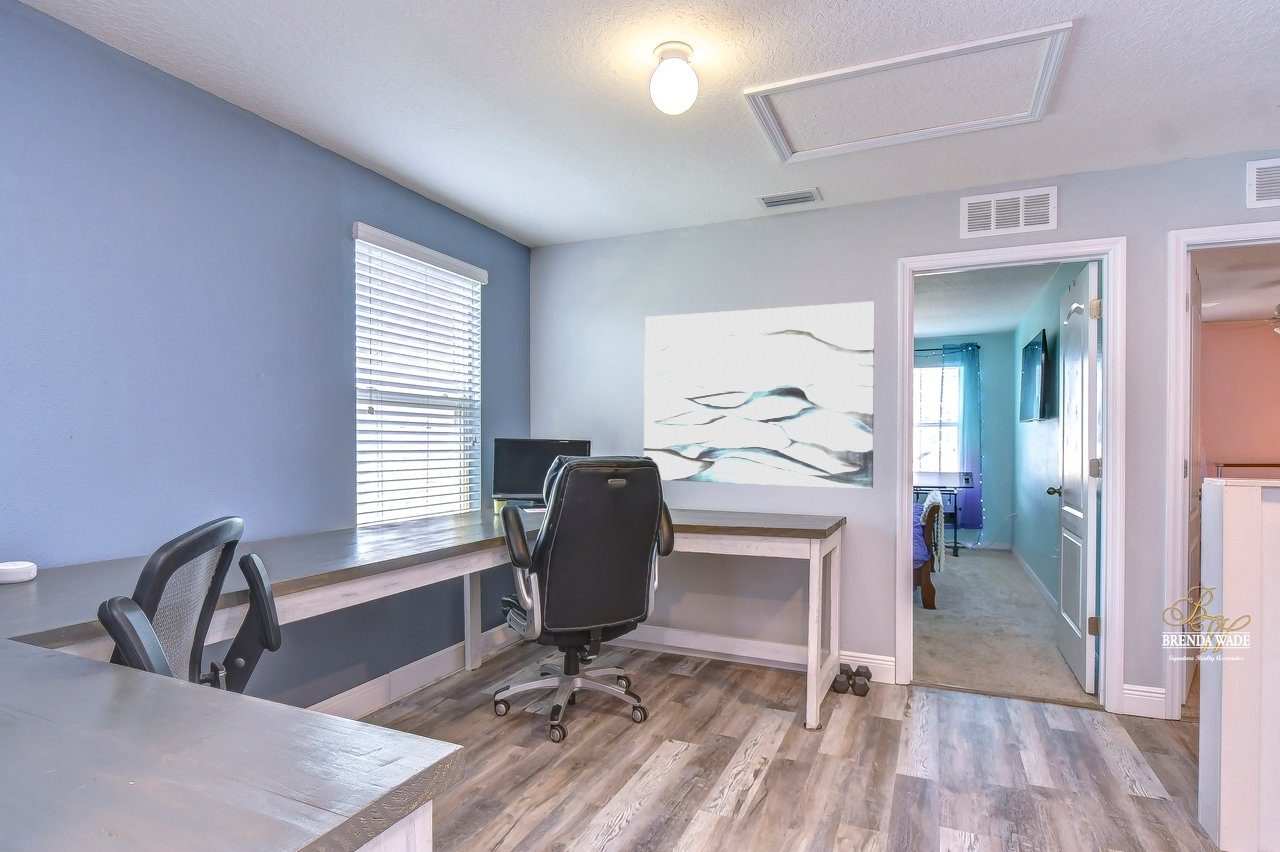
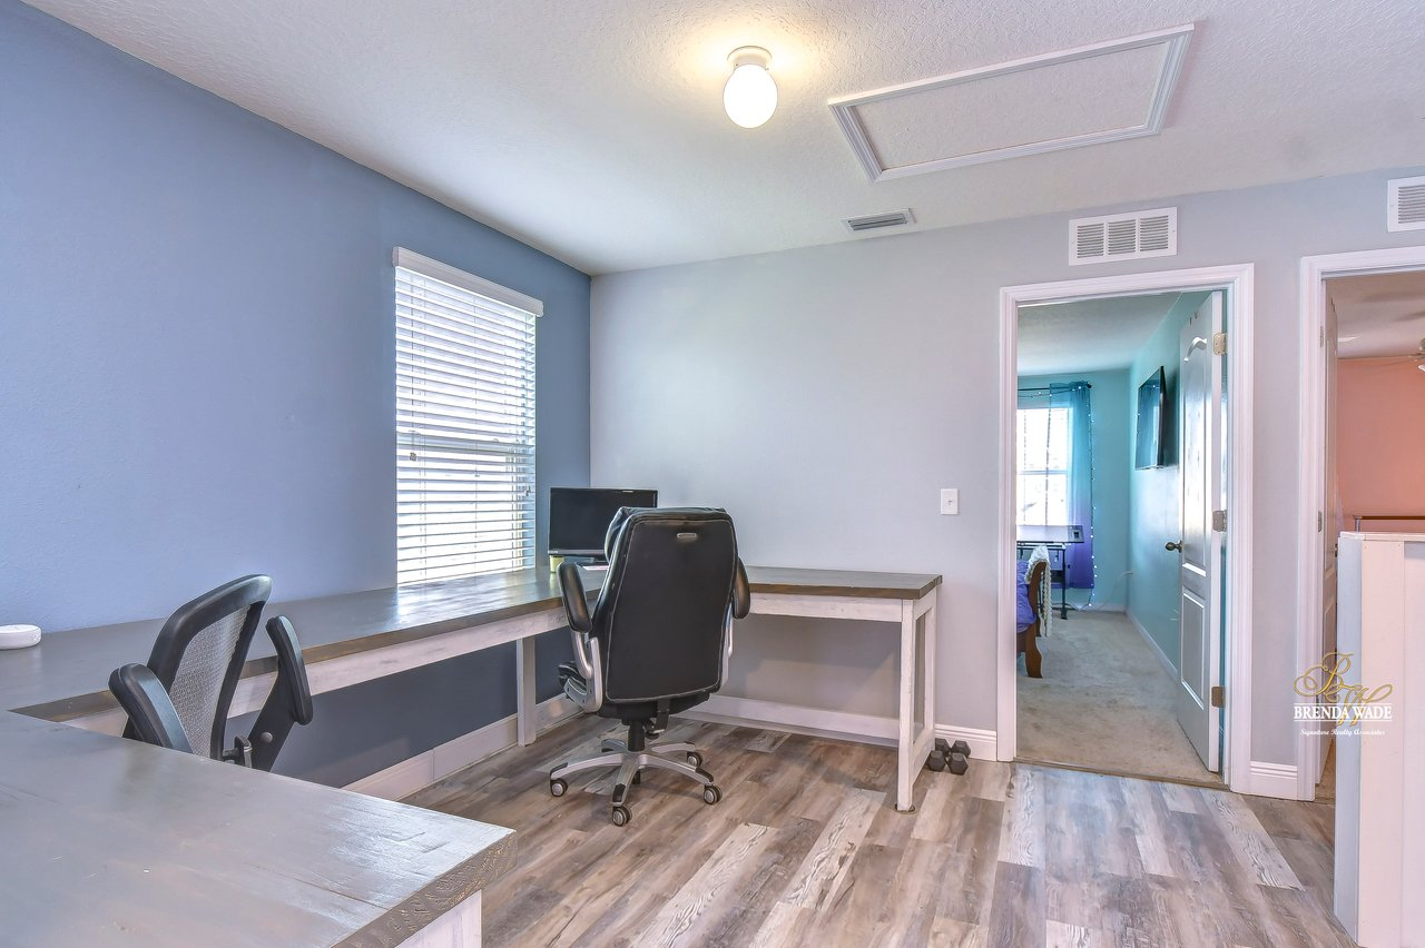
- wall art (751, 396)
